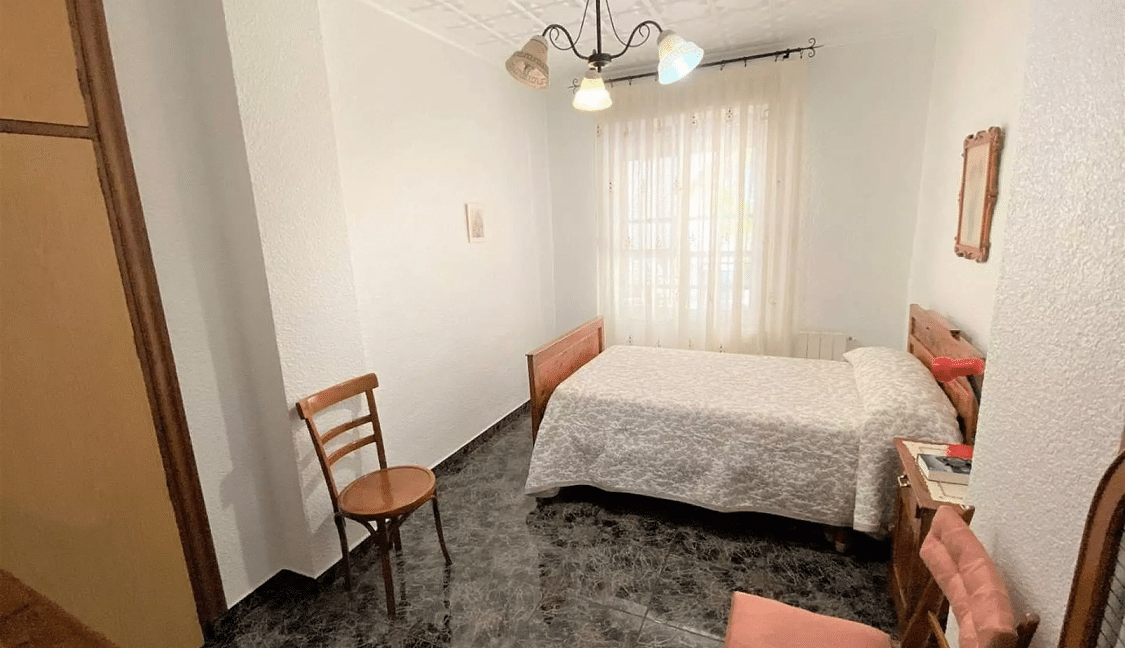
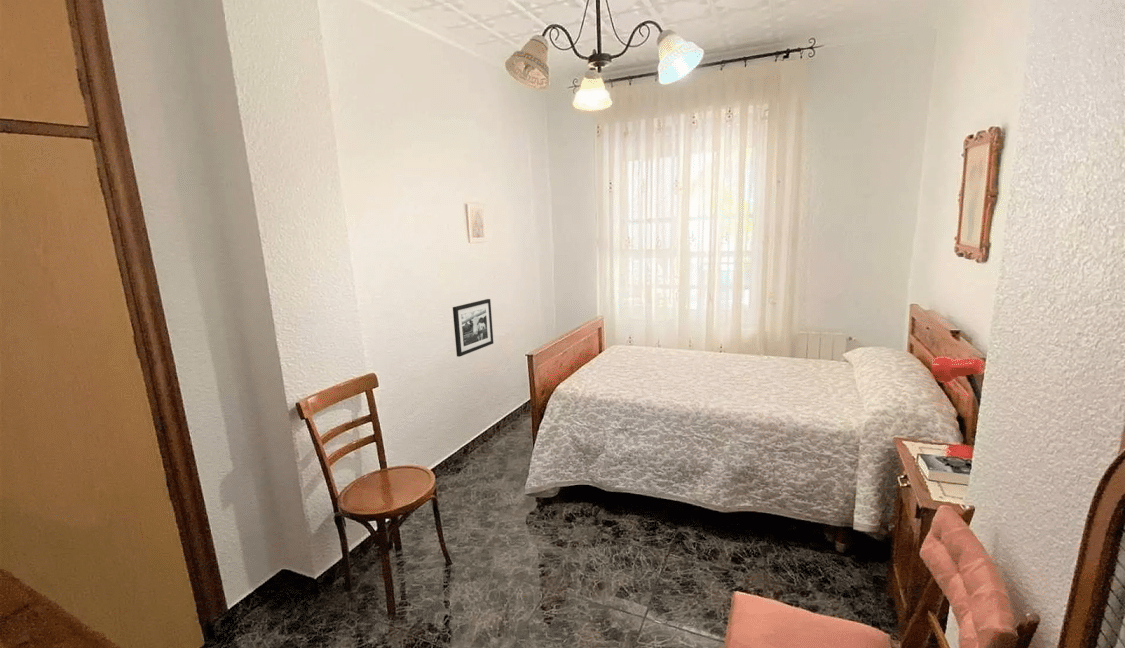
+ picture frame (474, 326)
